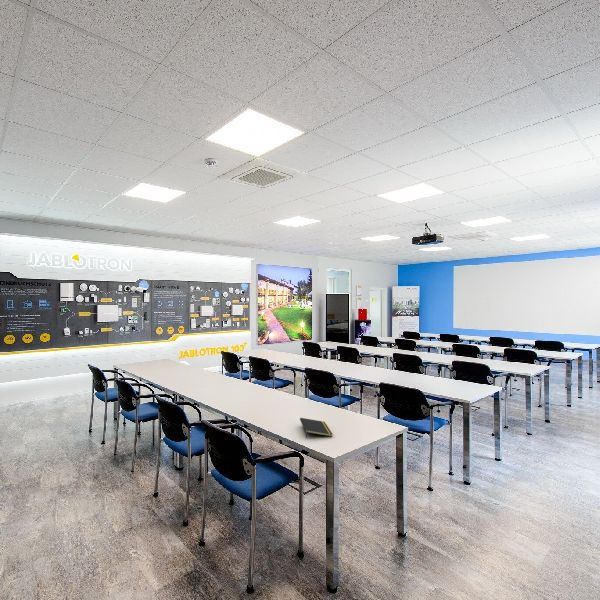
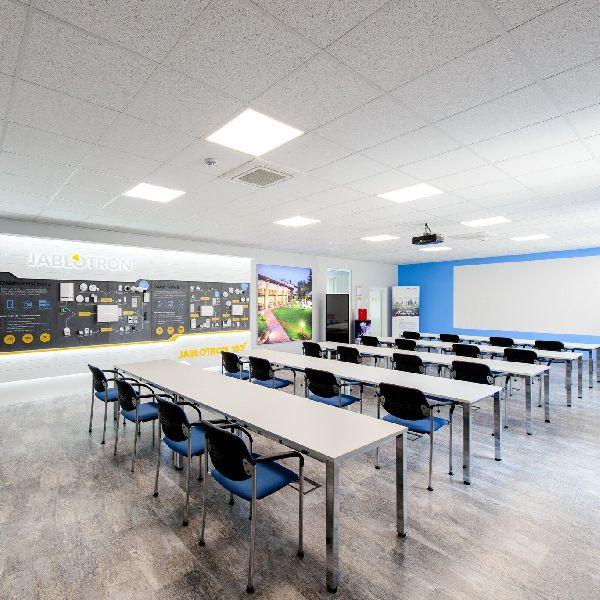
- notepad (315, 426)
